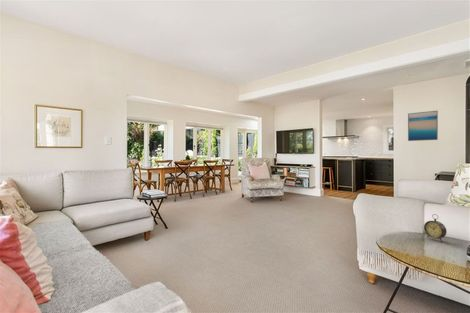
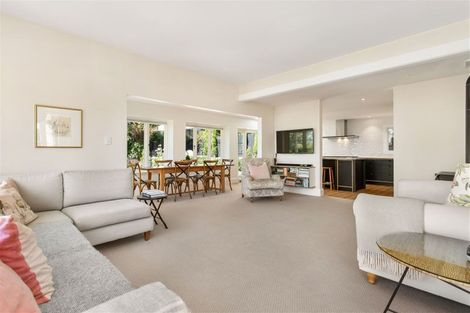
- wall art (422, 126)
- alarm clock (435, 226)
